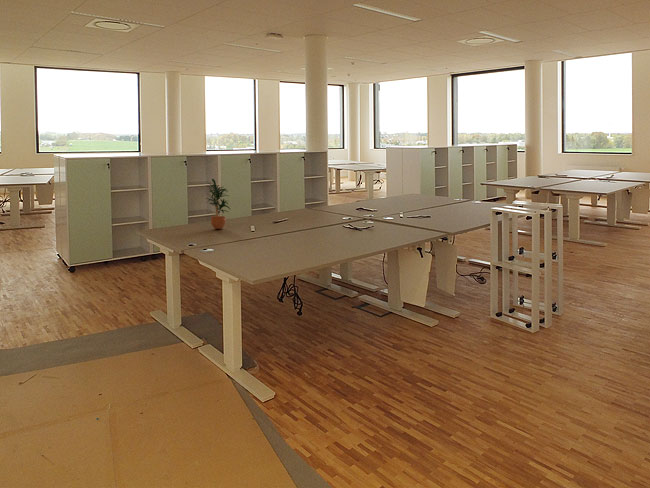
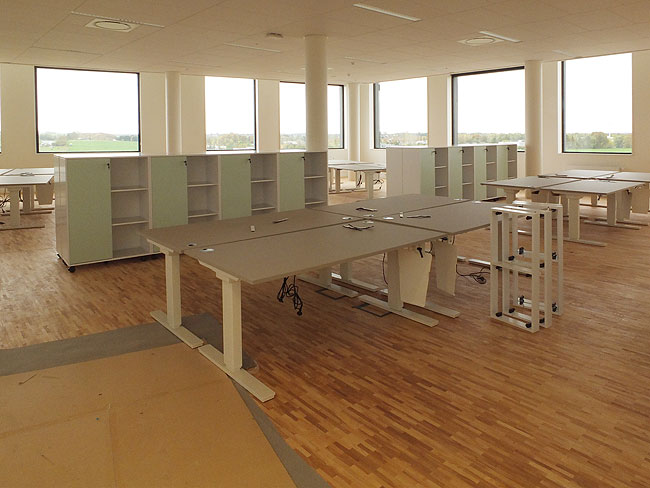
- potted plant (217, 203)
